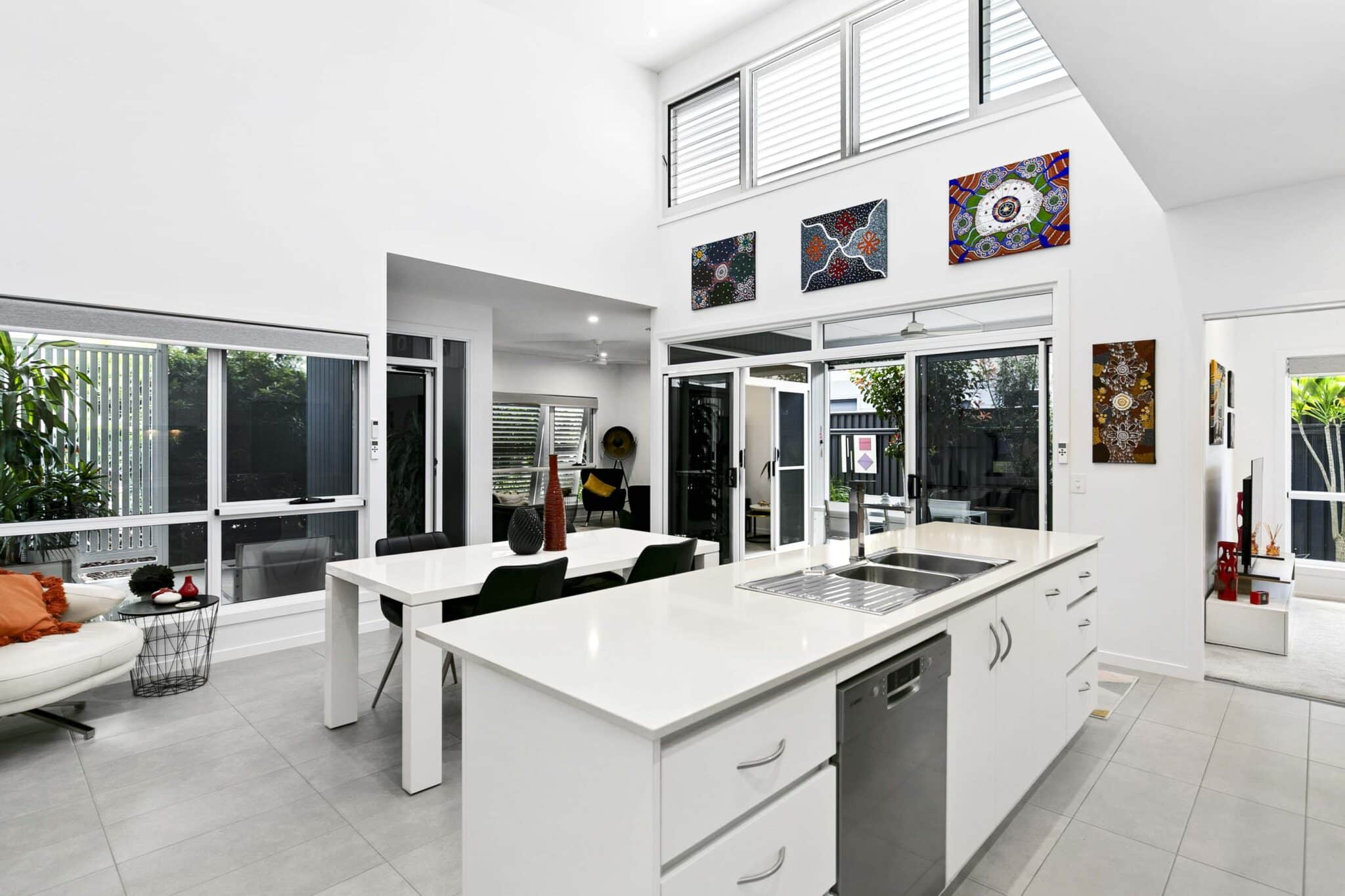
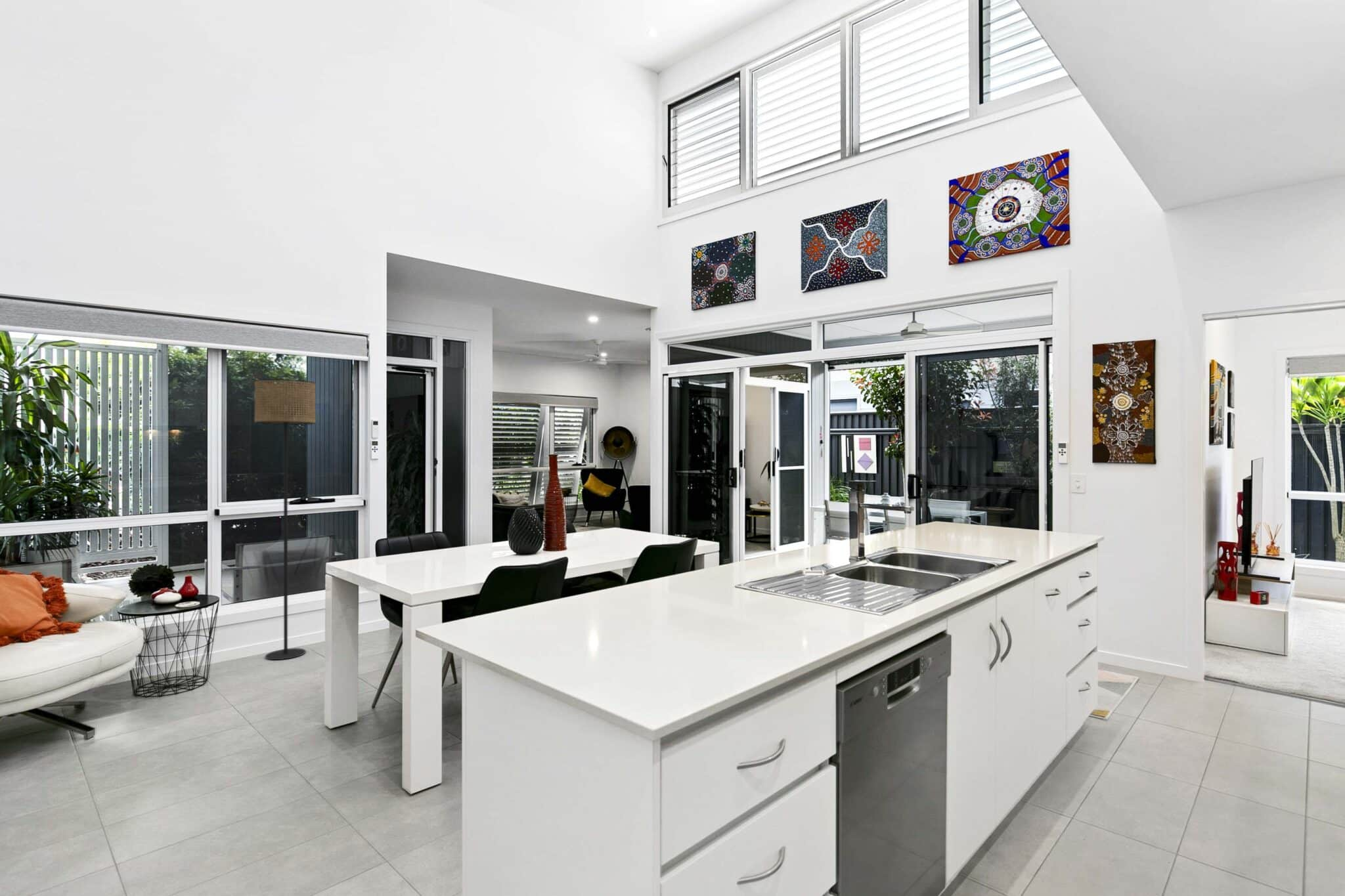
+ floor lamp (285, 518)
